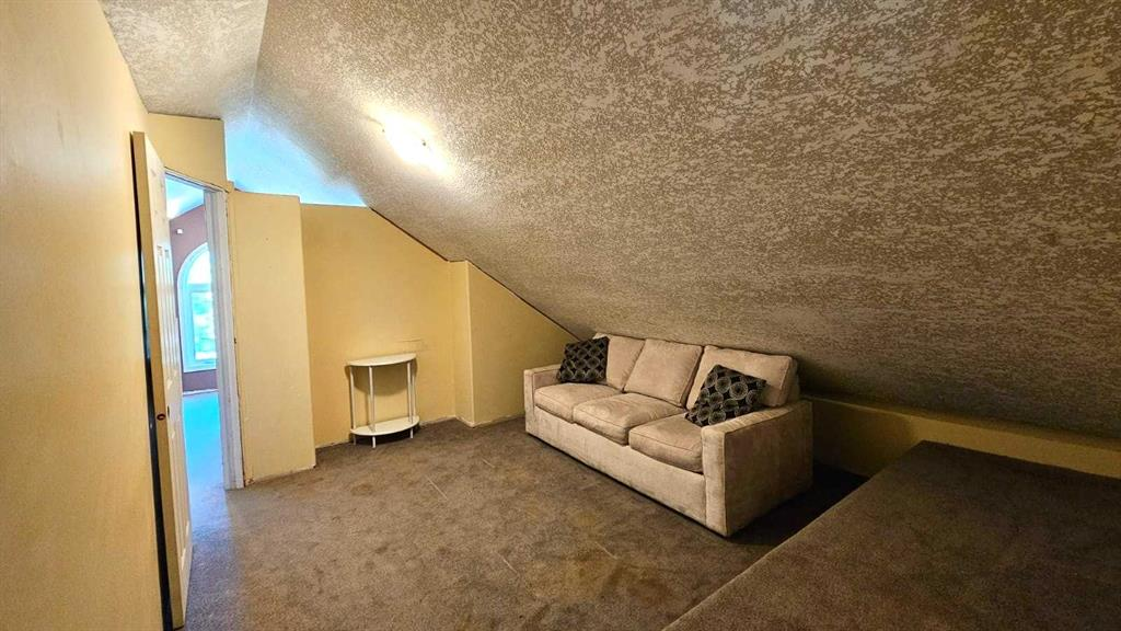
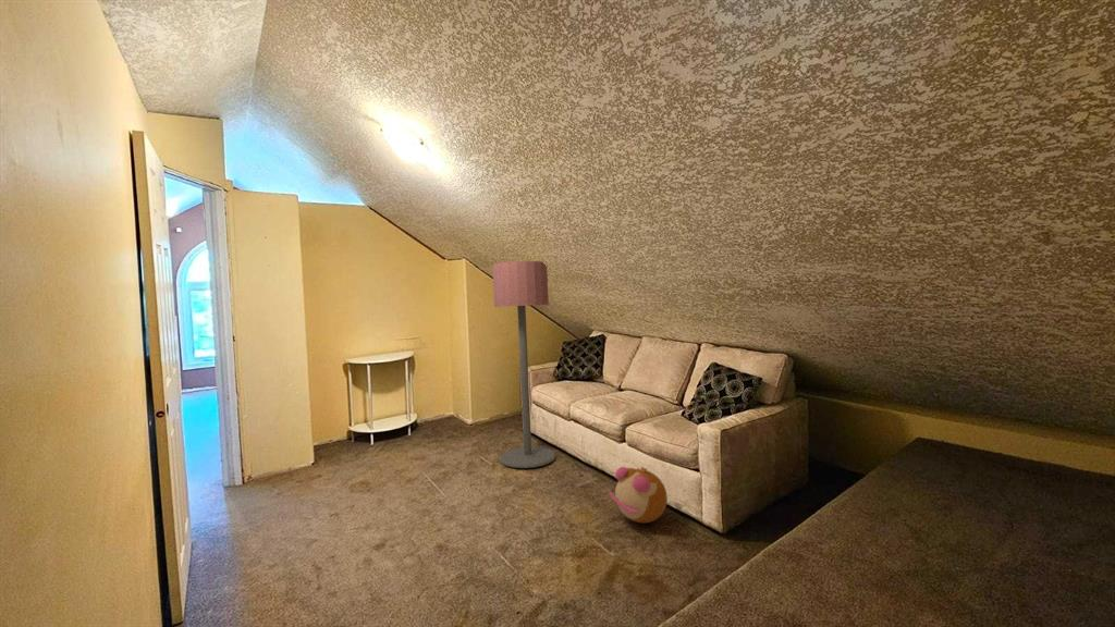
+ floor lamp (524, 361)
+ plush toy (639, 494)
